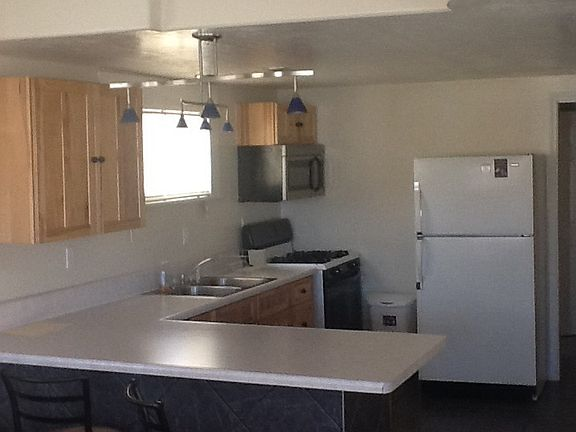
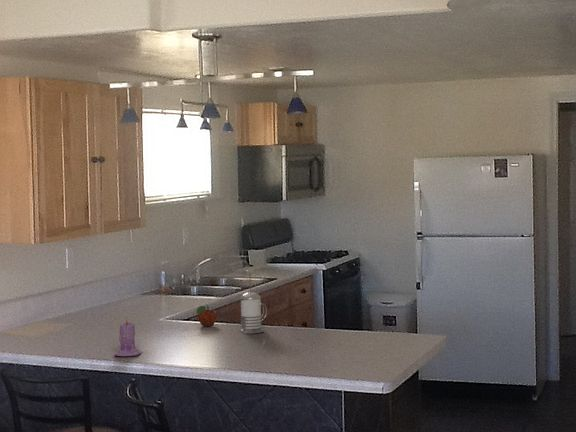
+ french press (252, 300)
+ fruit (206, 315)
+ candle (127, 335)
